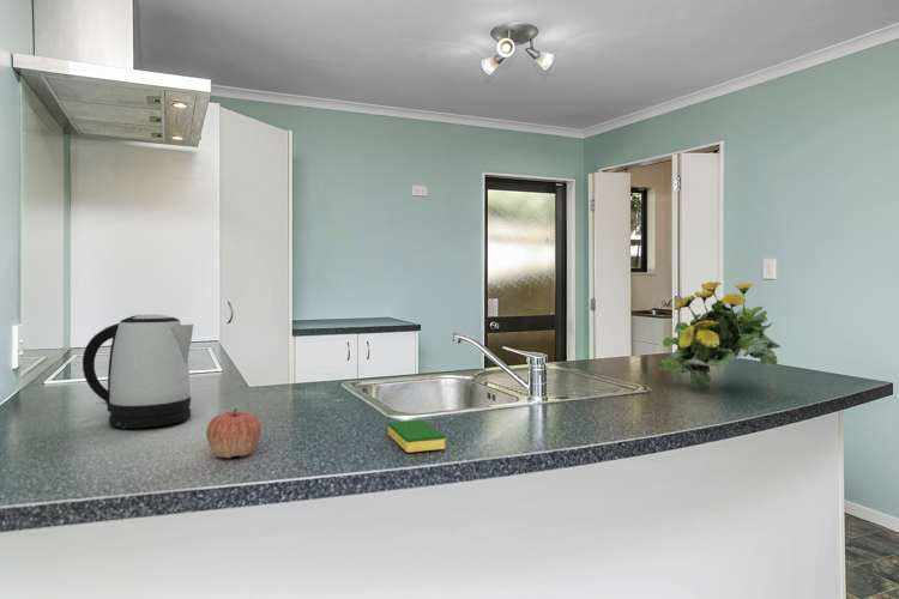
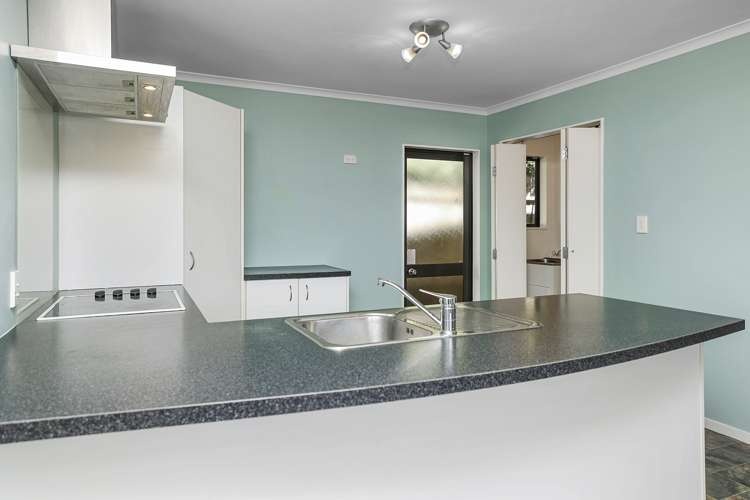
- dish sponge (415, 435)
- flowering plant (720, 334)
- apple (234, 431)
- kettle (139, 368)
